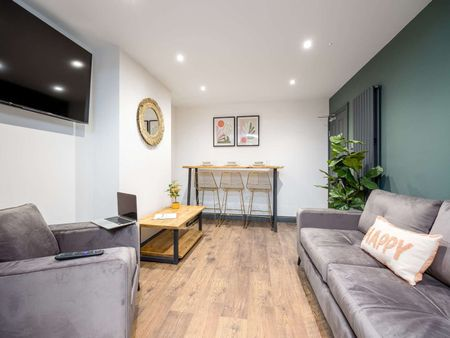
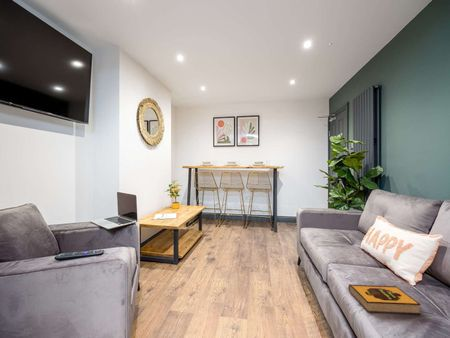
+ hardback book (381, 297)
